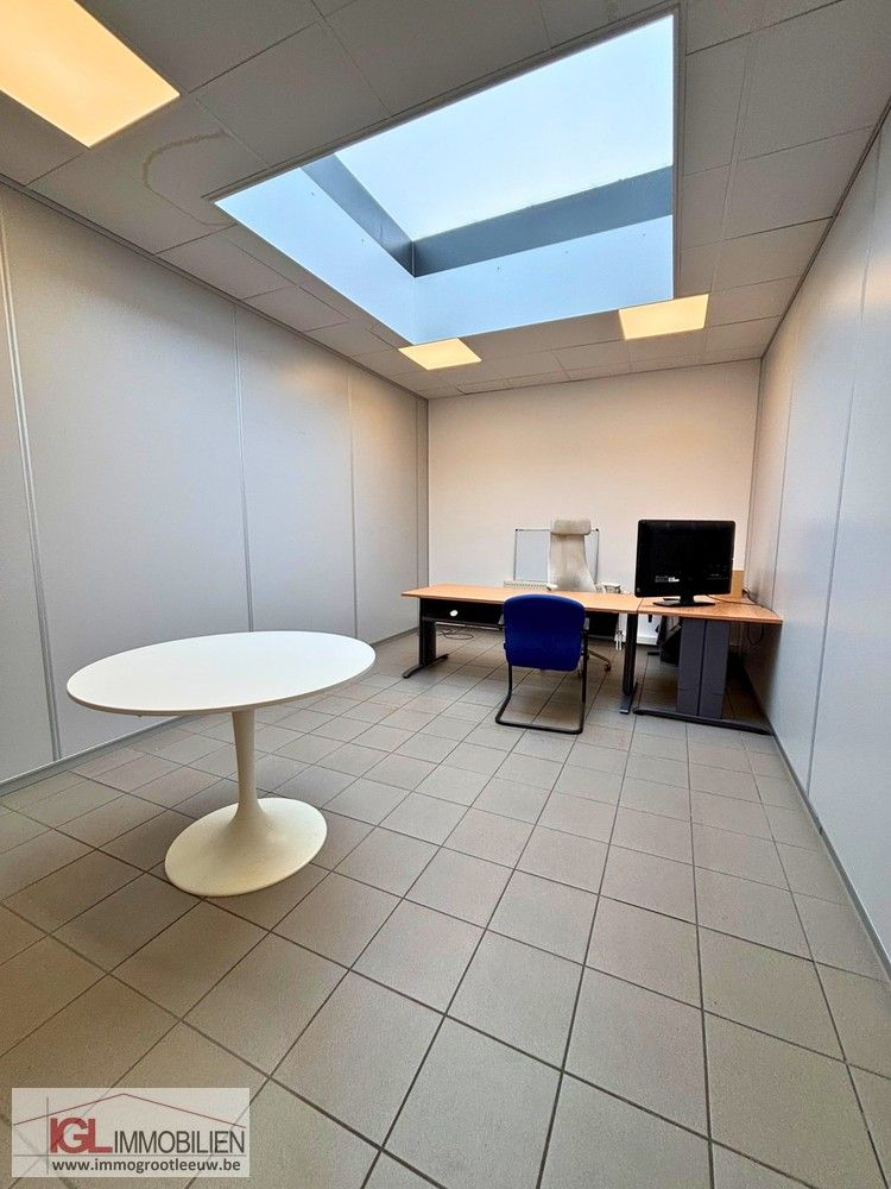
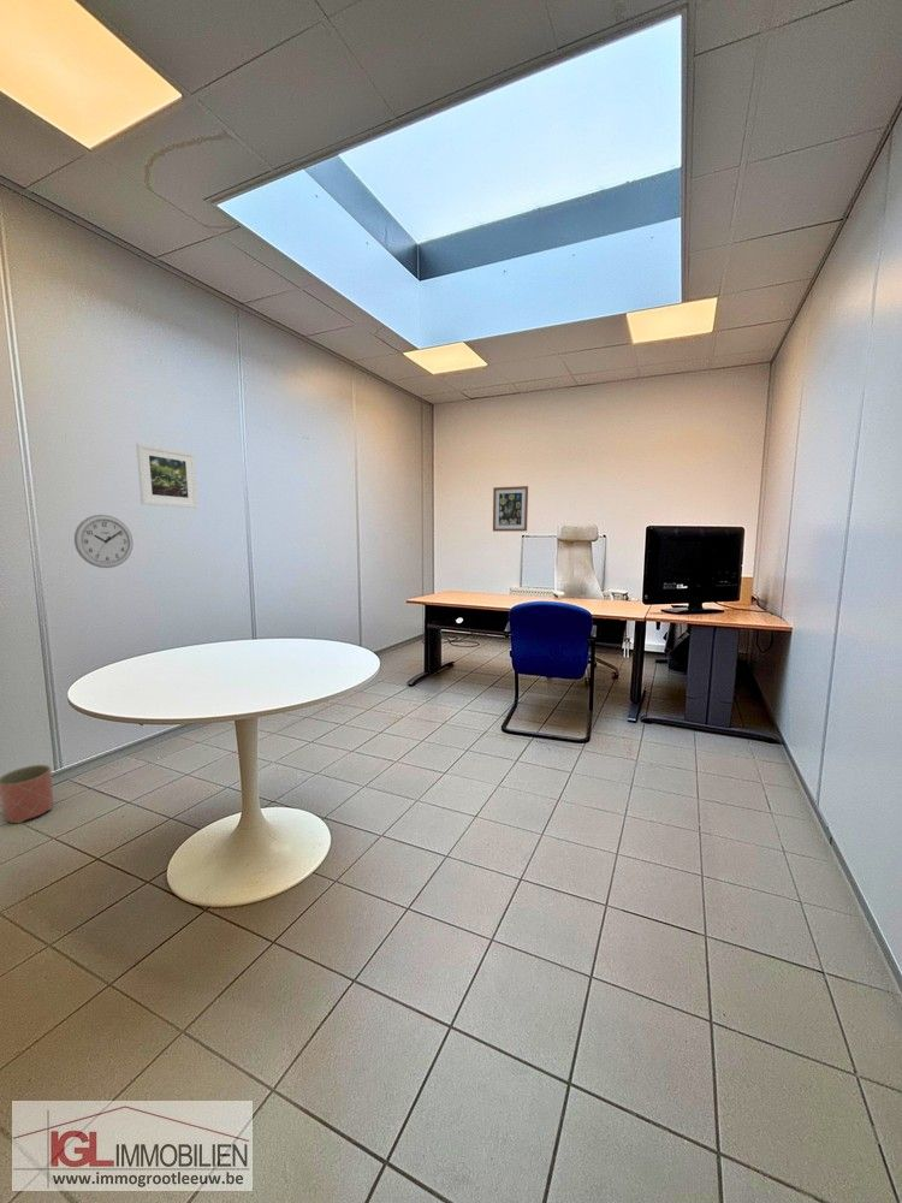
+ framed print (168, 476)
+ planter (26, 793)
+ wall art (510, 509)
+ wall clock (105, 541)
